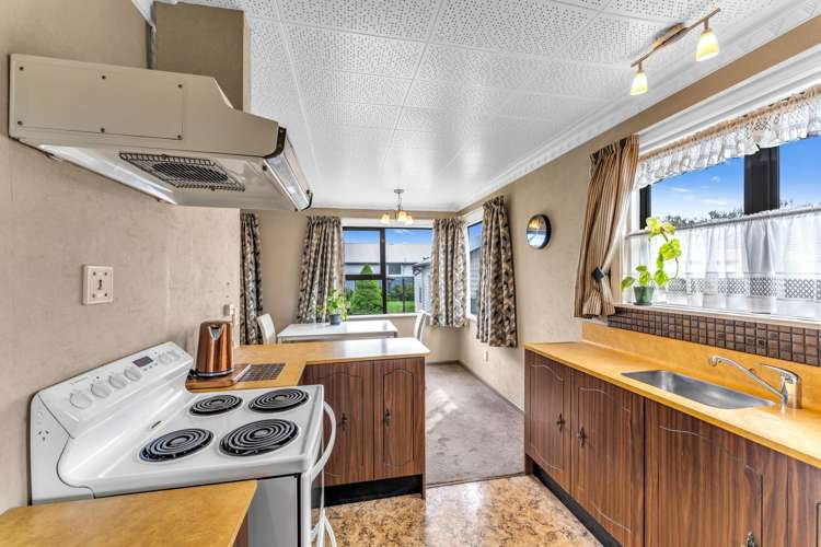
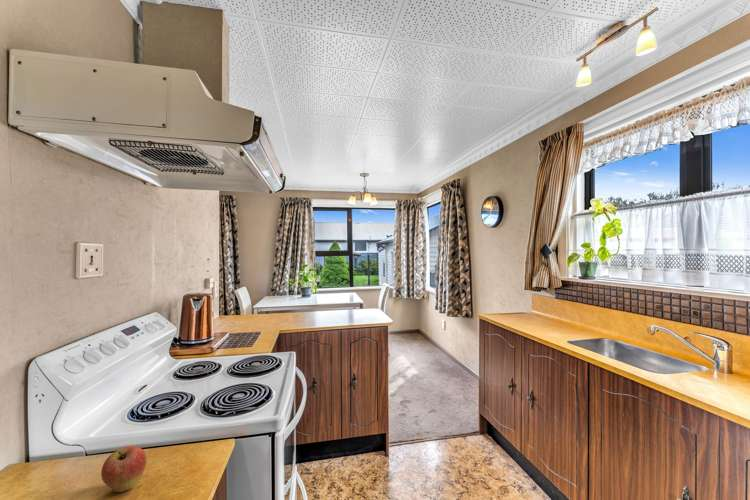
+ apple (124, 466)
